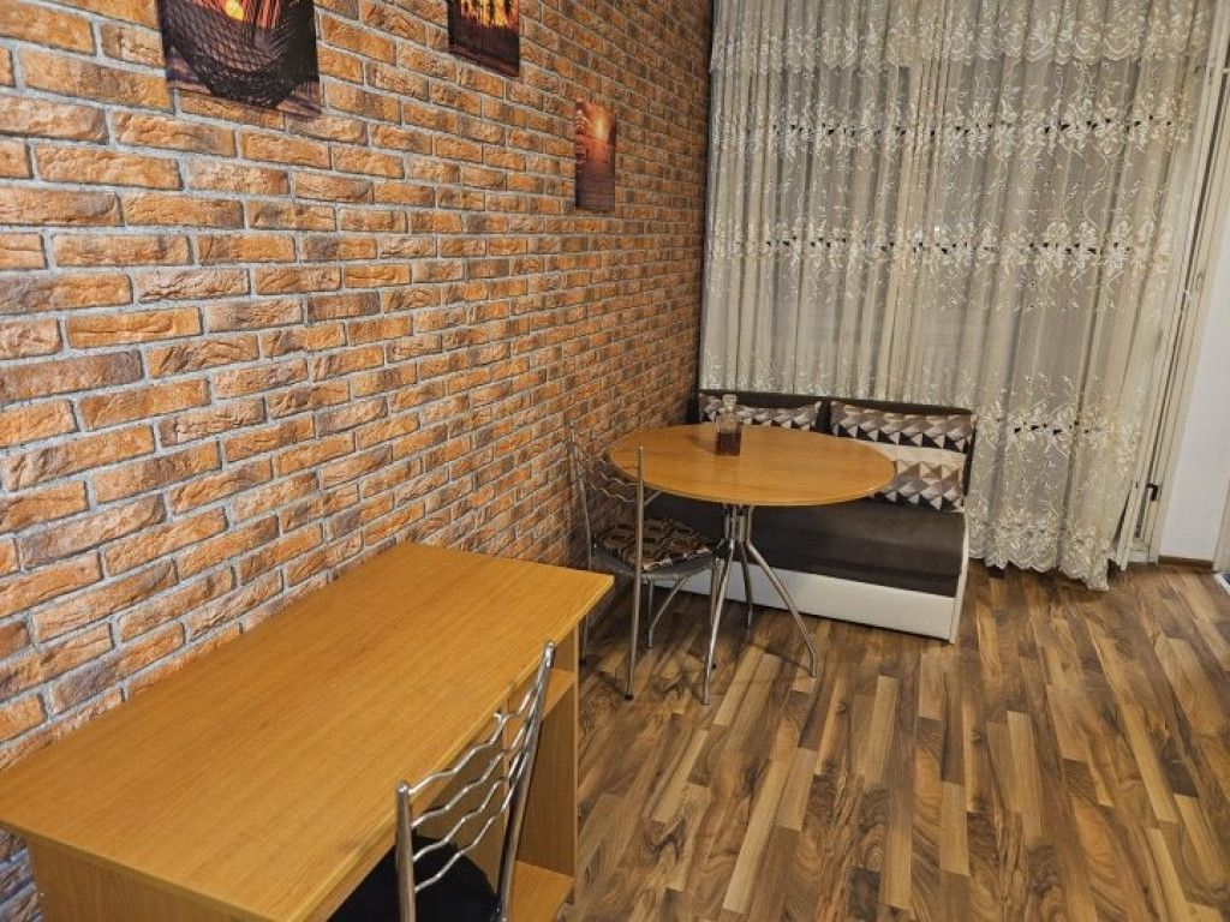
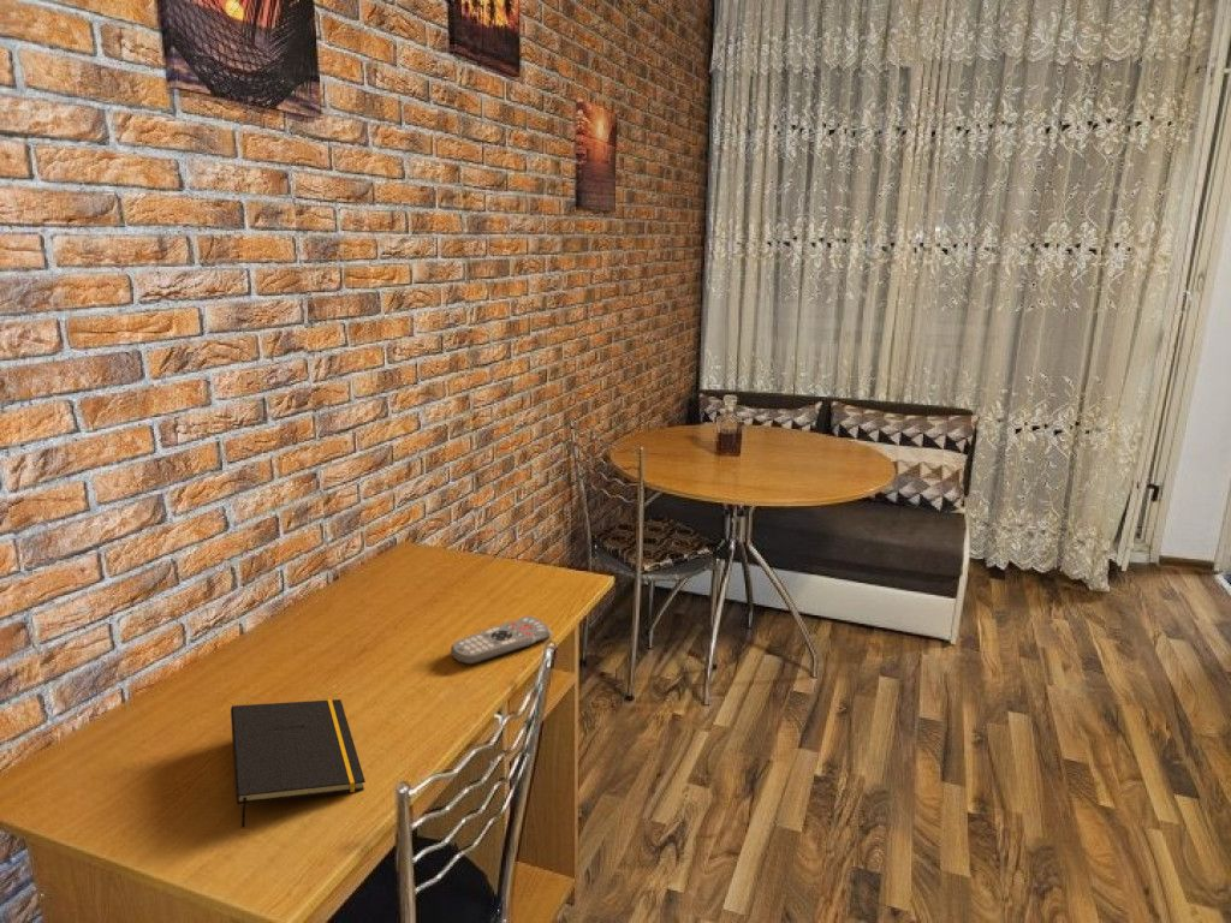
+ notepad (295, 745)
+ remote control (500, 641)
